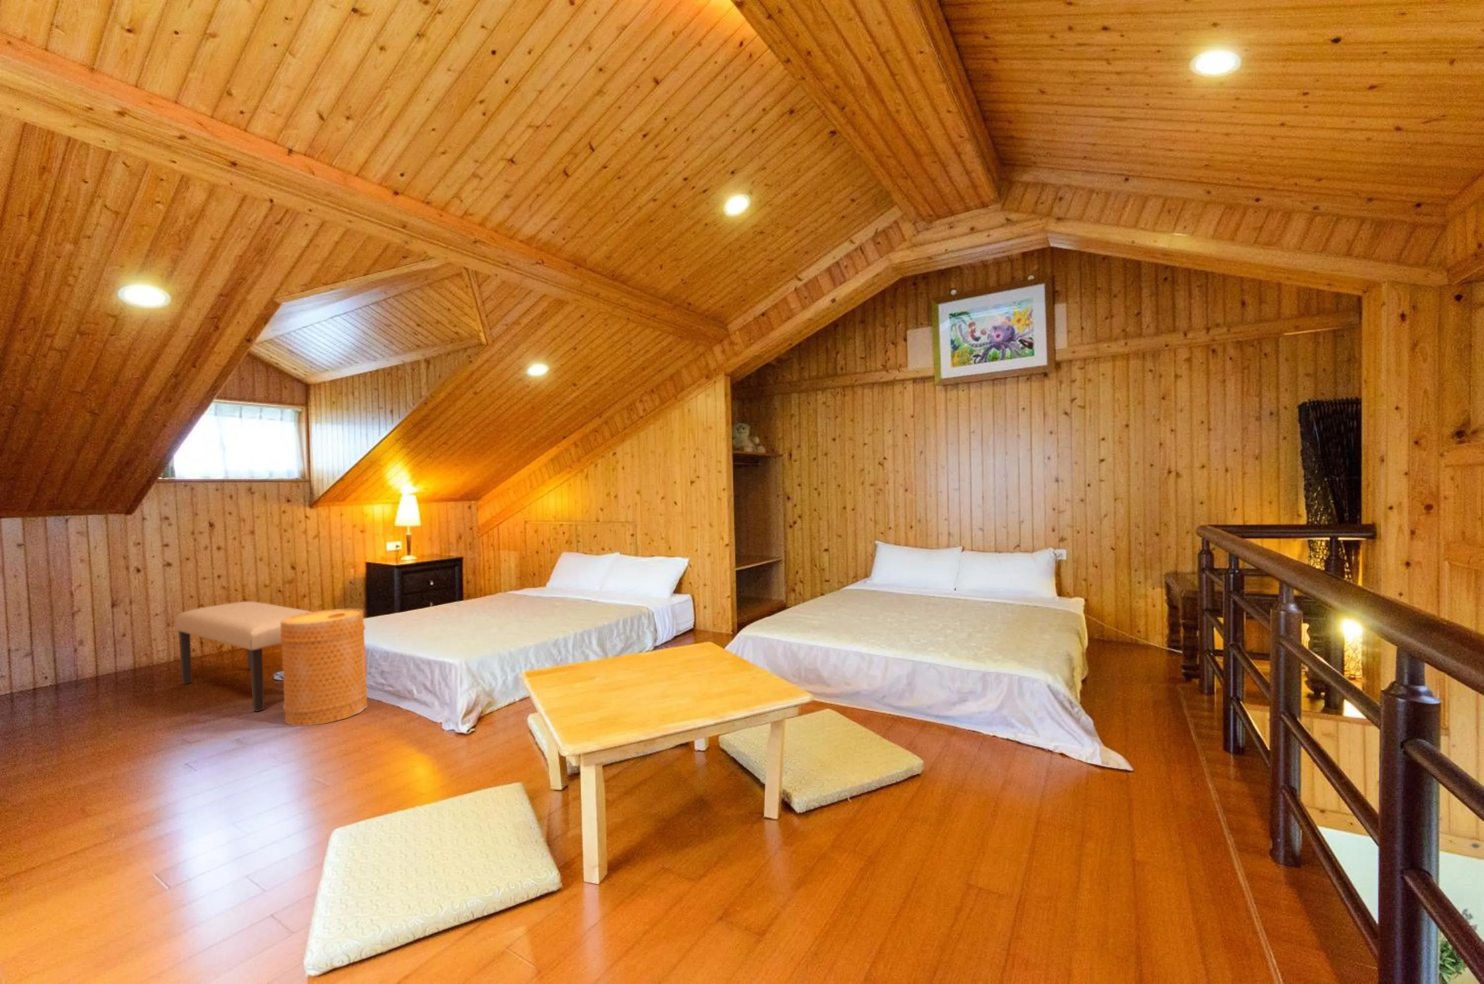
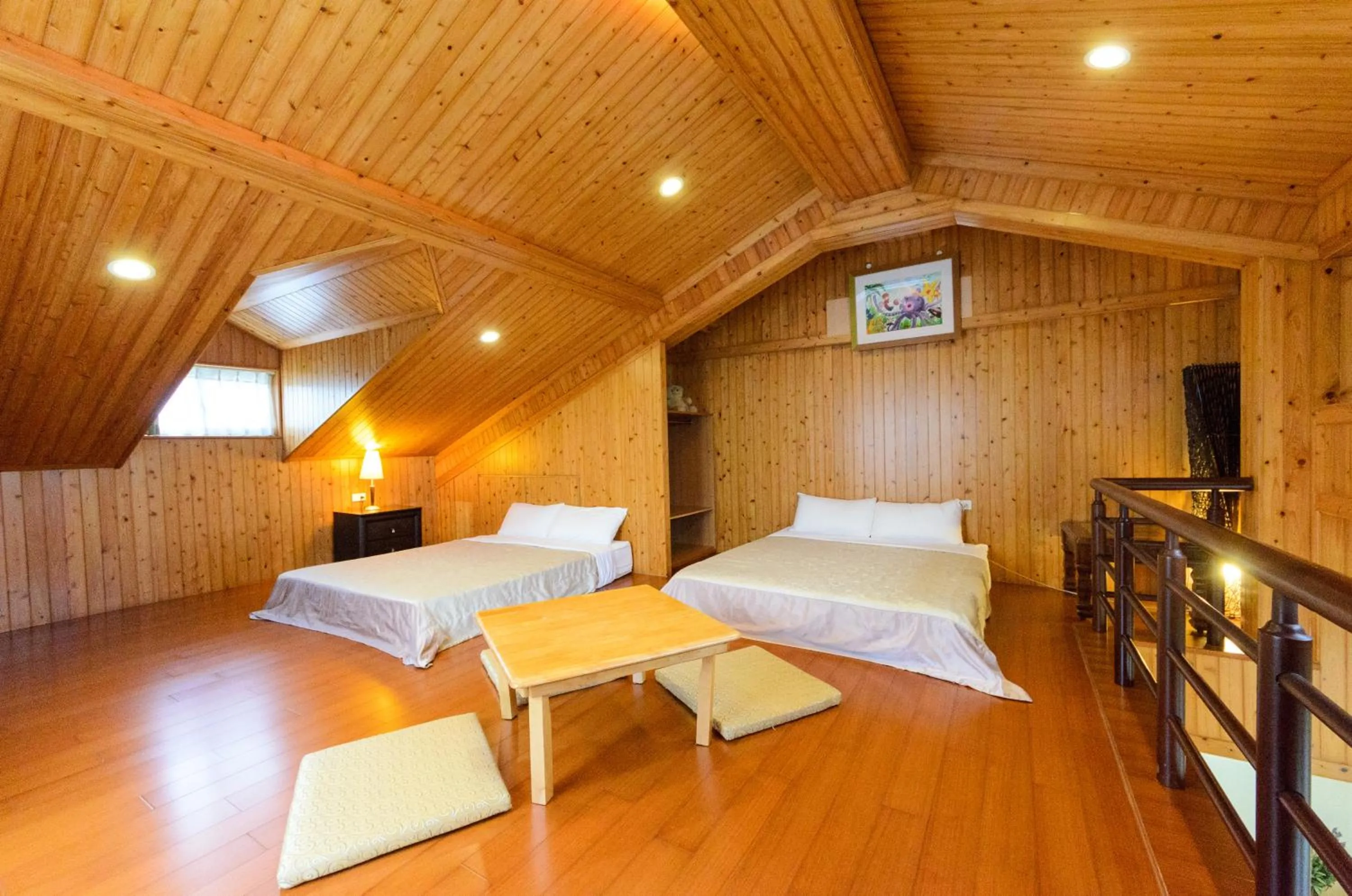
- basket (325, 663)
- bench (254, 648)
